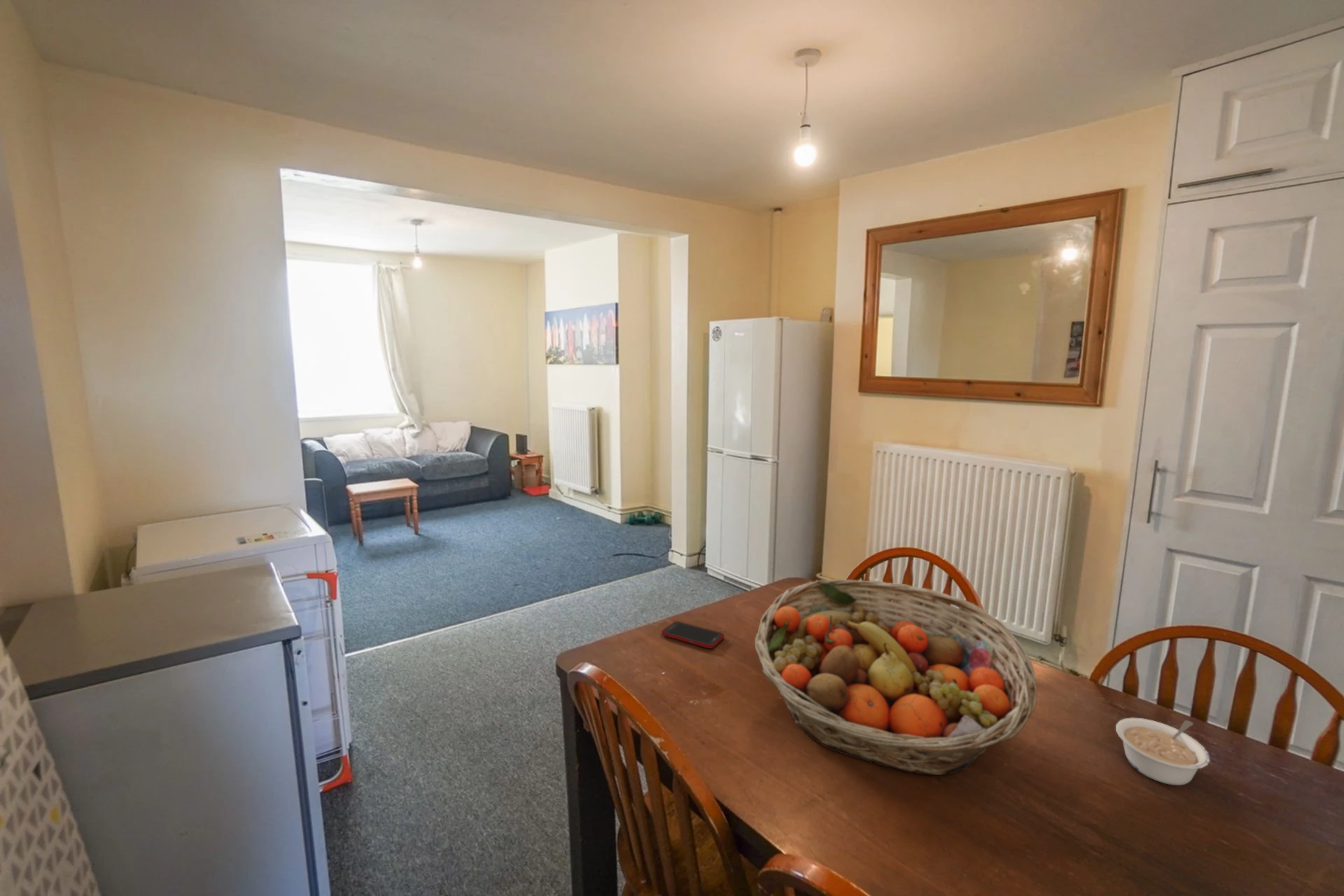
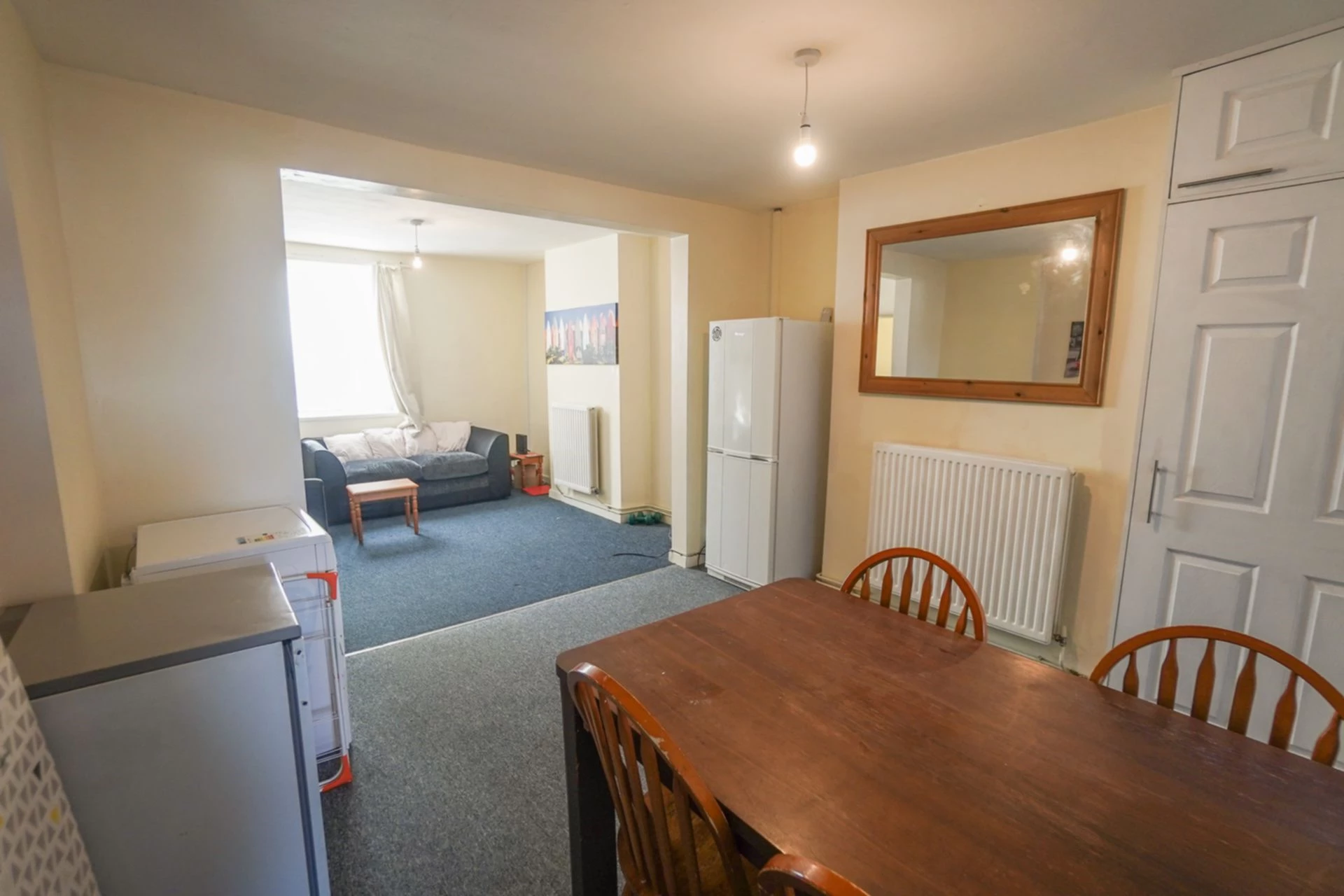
- cell phone (692, 634)
- legume (1158, 749)
- fruit basket (883, 666)
